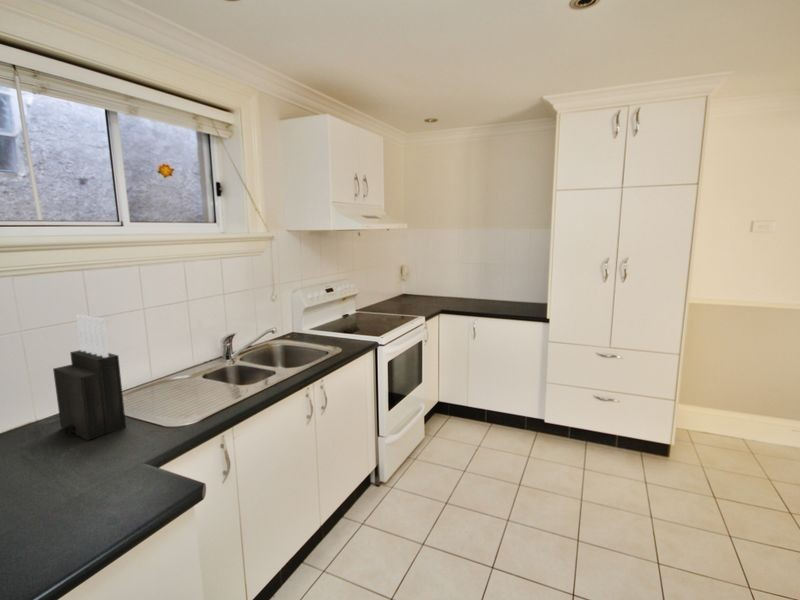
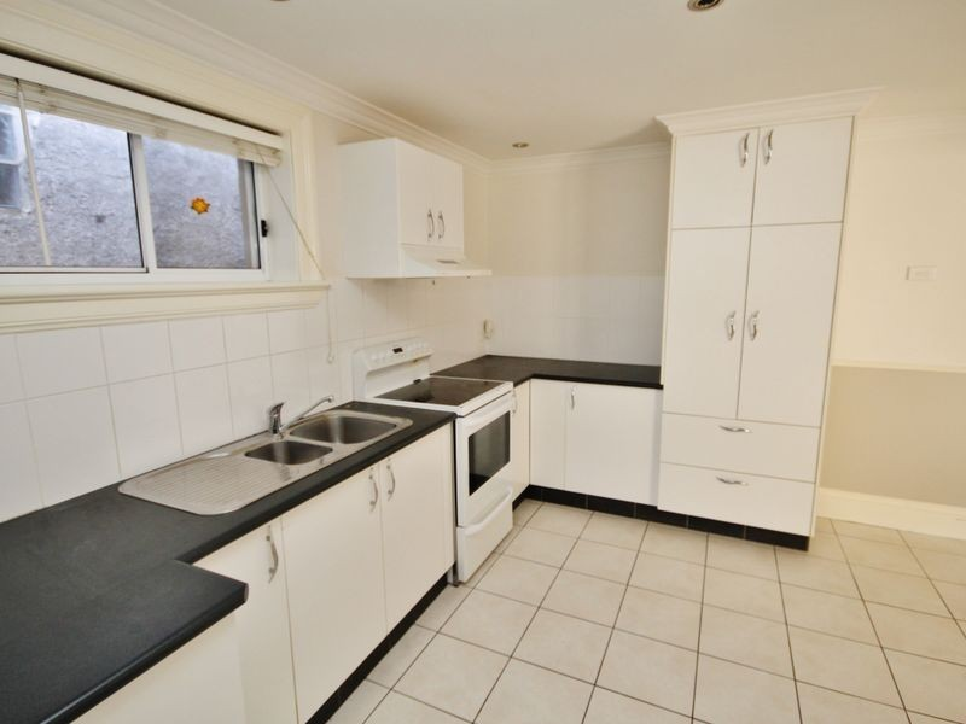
- knife block (82, 374)
